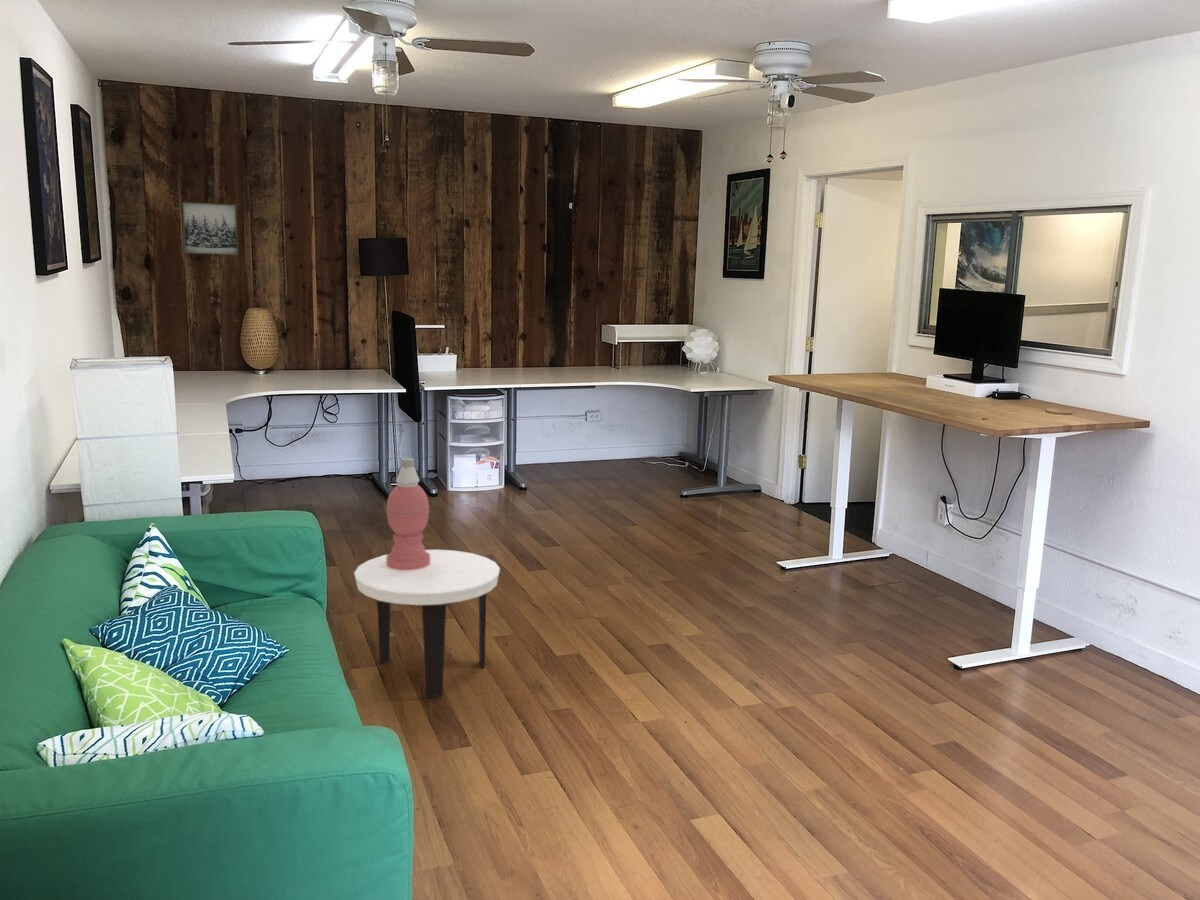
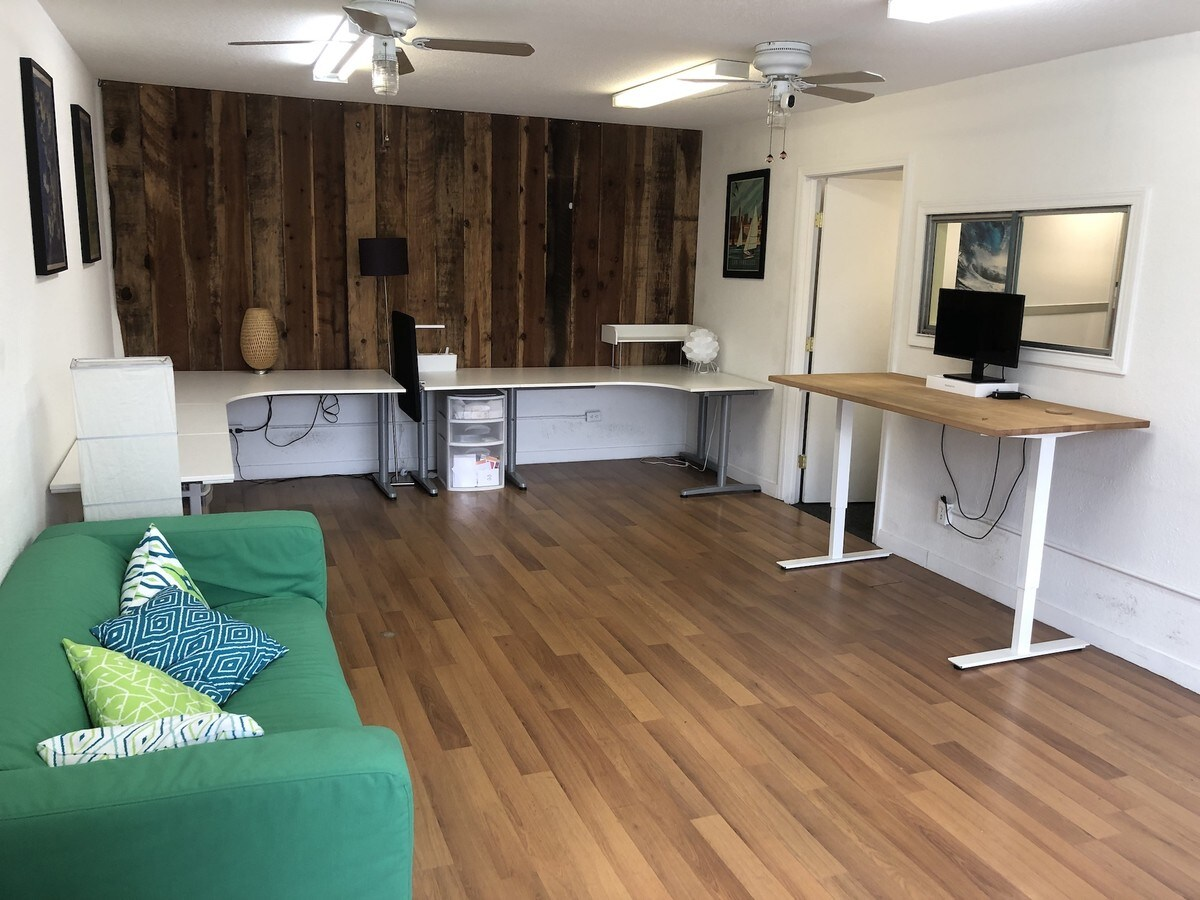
- side table (428, 621)
- table lamp (407, 511)
- wall art (210, 228)
